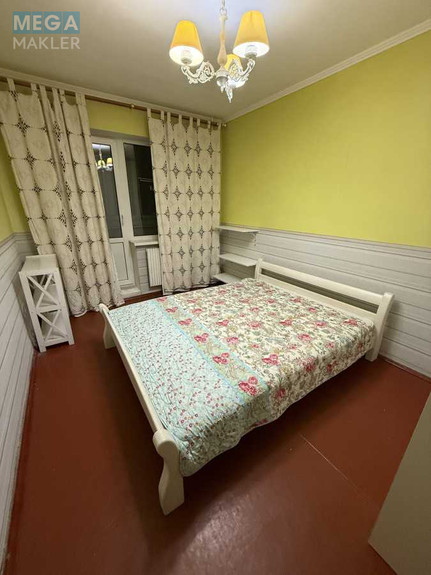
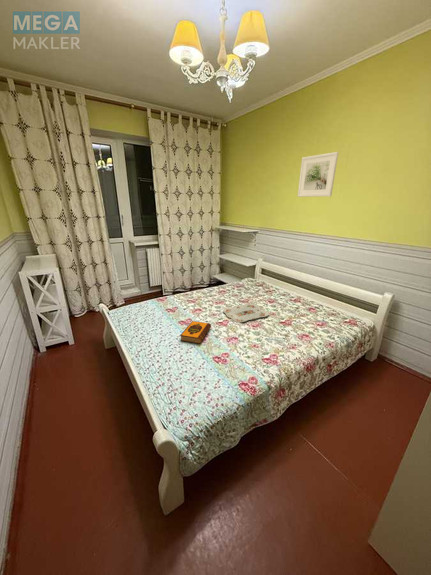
+ hardback book (196, 331)
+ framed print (316, 176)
+ serving tray (245, 312)
